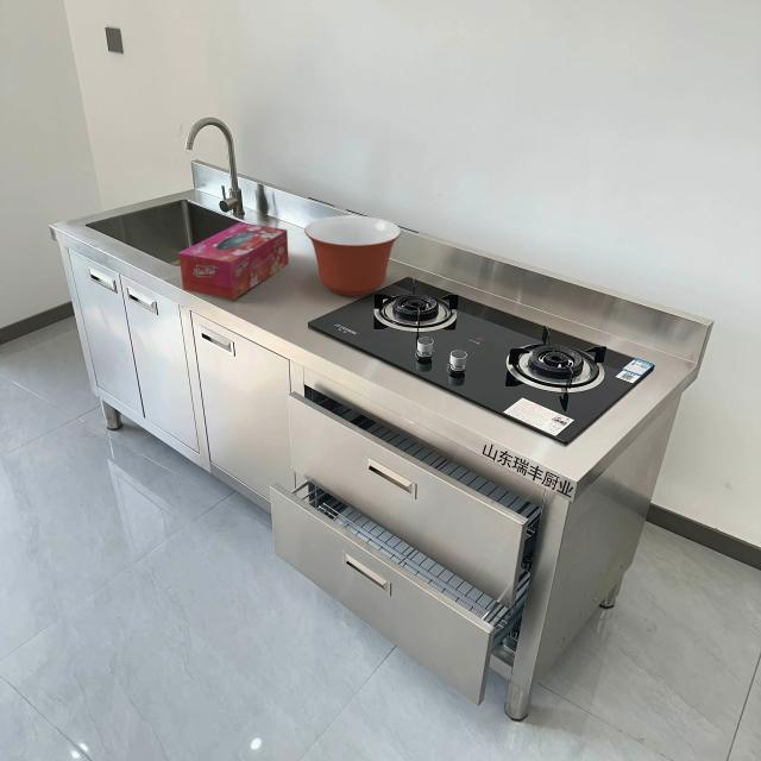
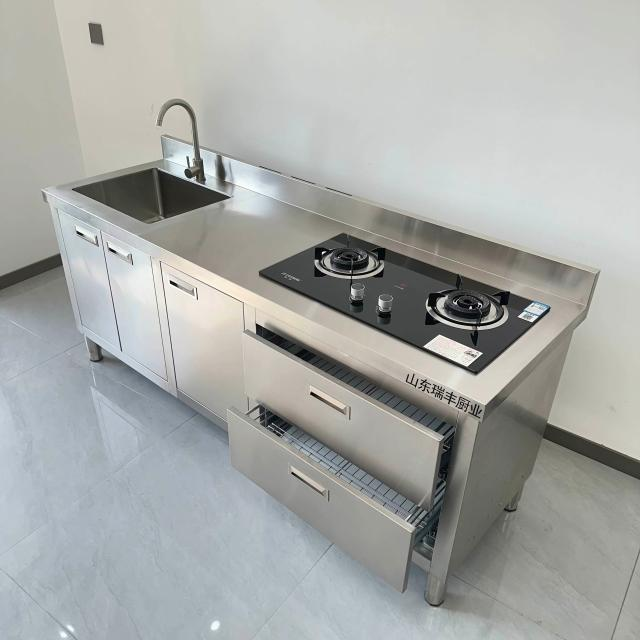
- tissue box (237, 258)
- mixing bowl (352, 258)
